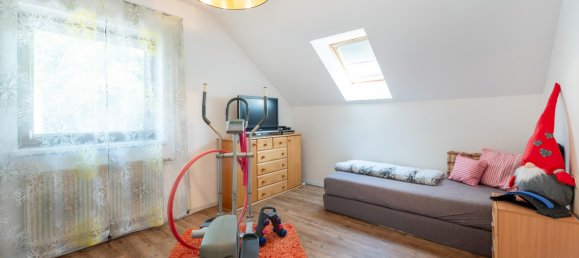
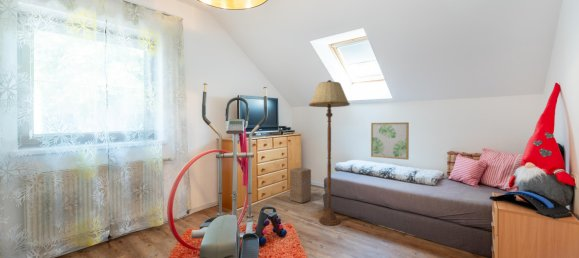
+ wall art (389, 140)
+ wooden block (300, 184)
+ floor lamp (329, 150)
